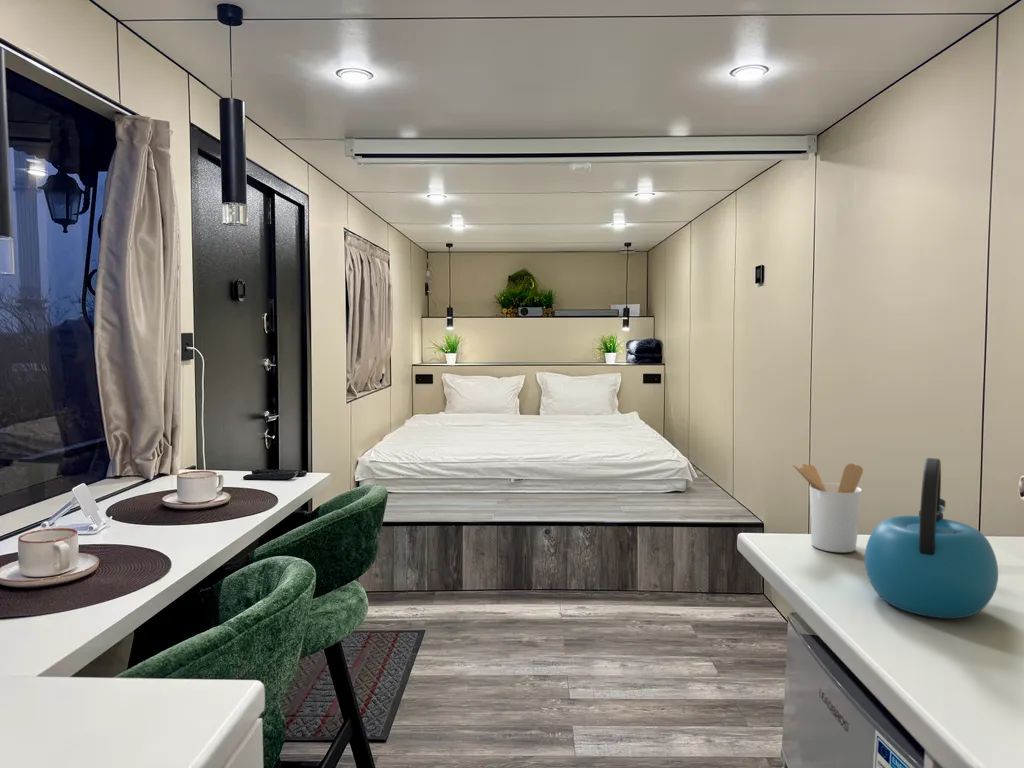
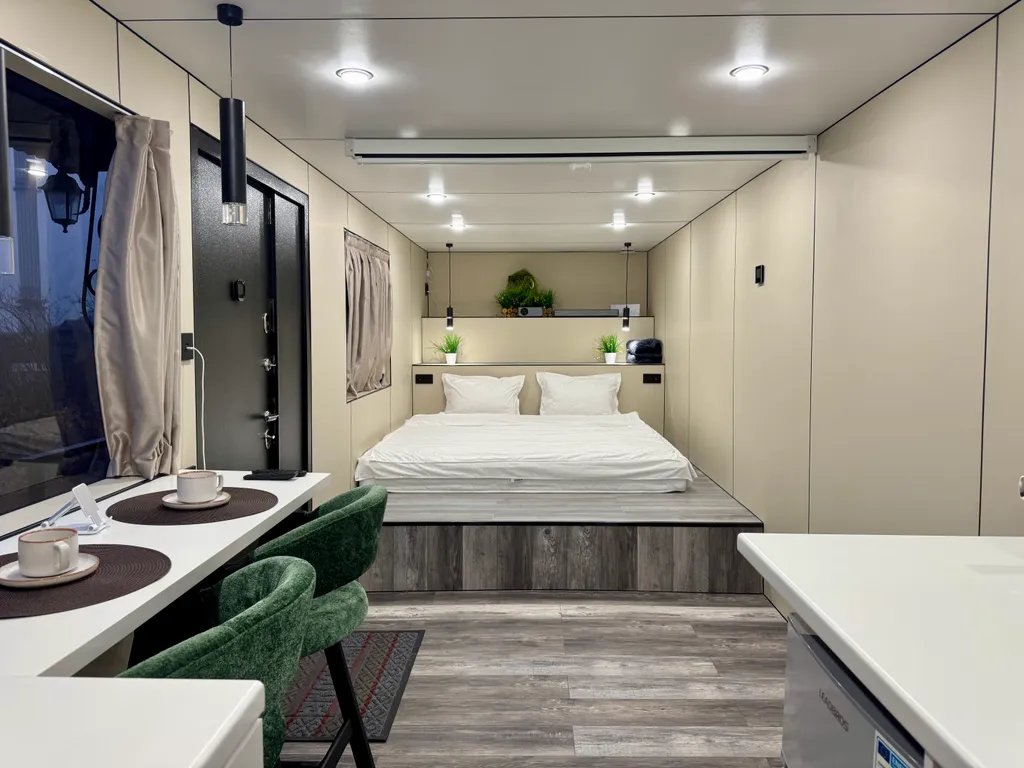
- kettle (930, 529)
- utensil holder (823, 503)
